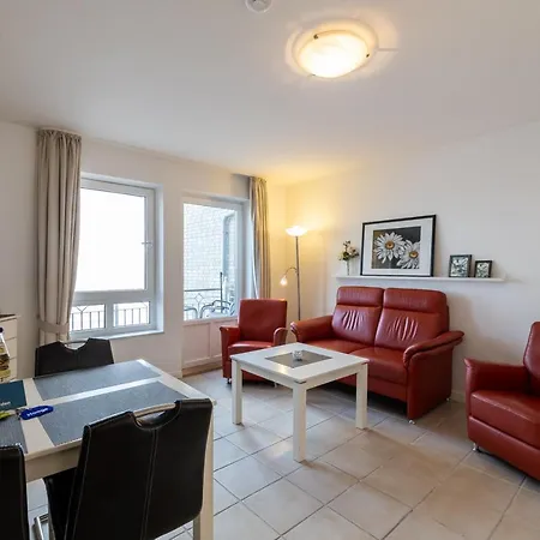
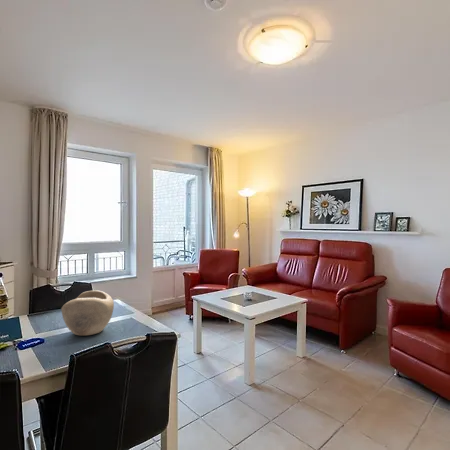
+ decorative bowl (88, 312)
